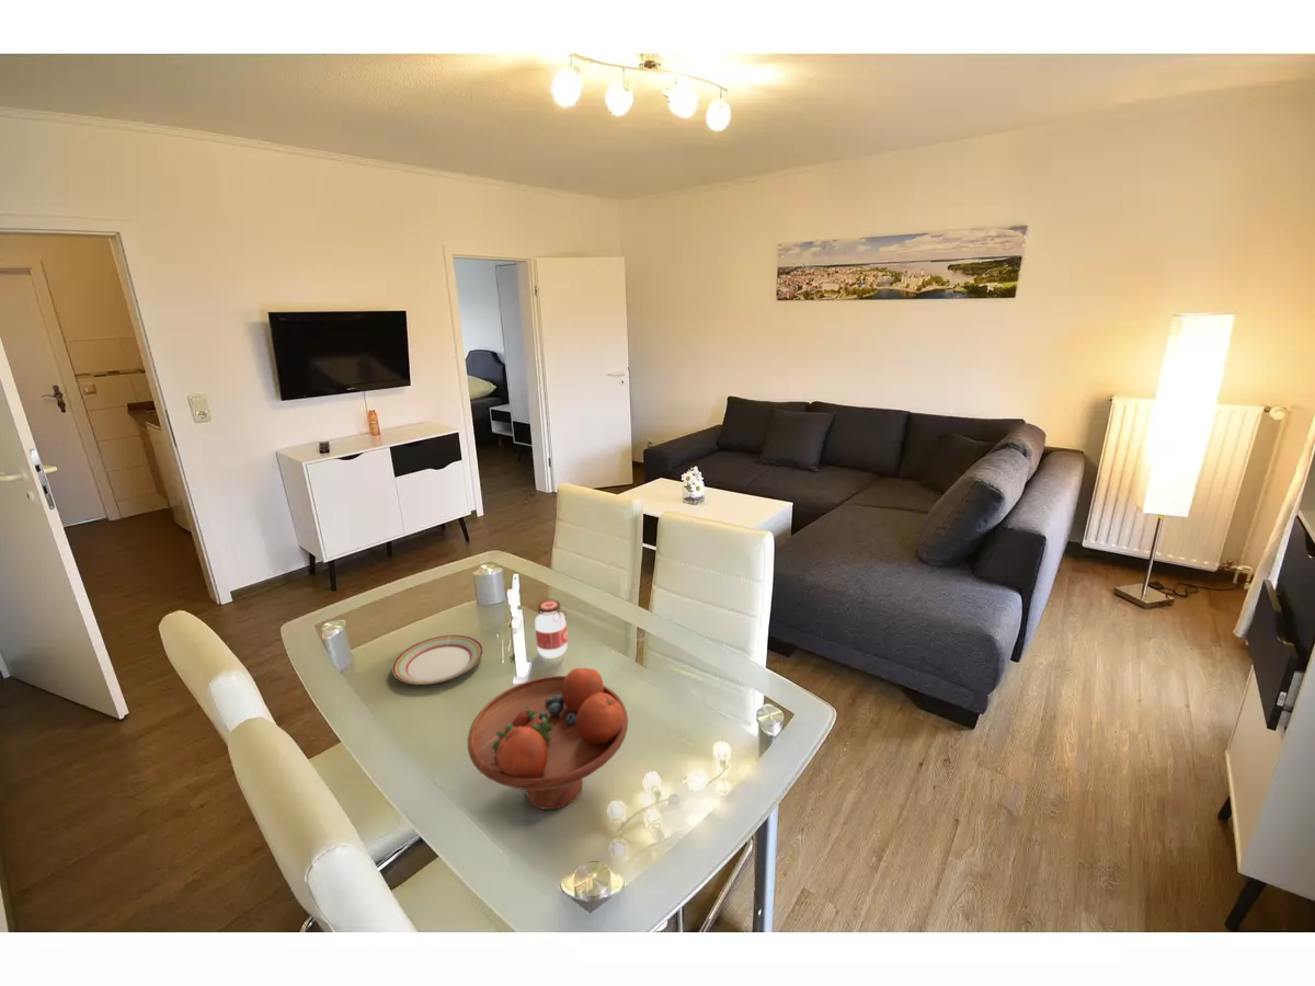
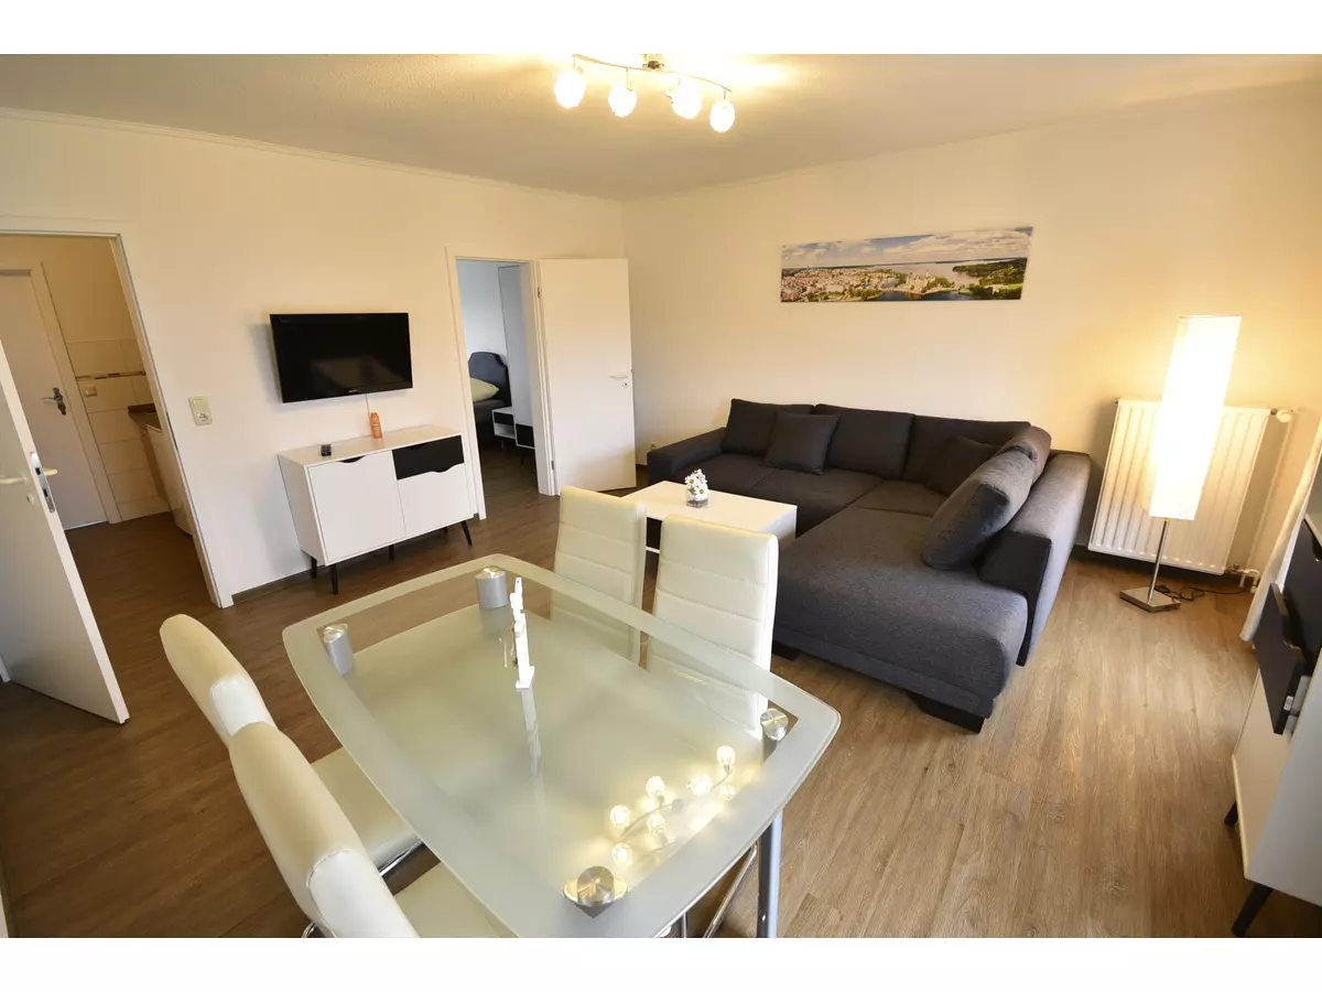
- jar (550, 629)
- plate (438, 661)
- fruit bowl (550, 743)
